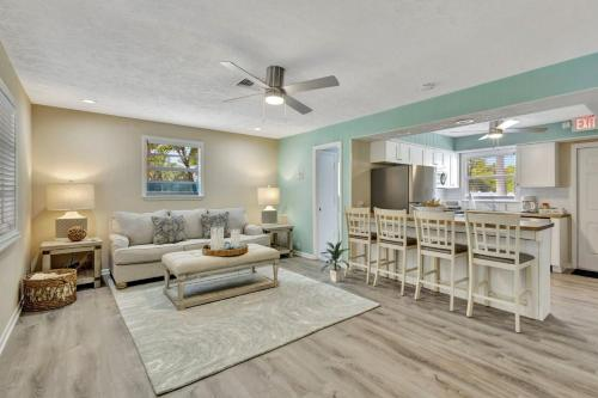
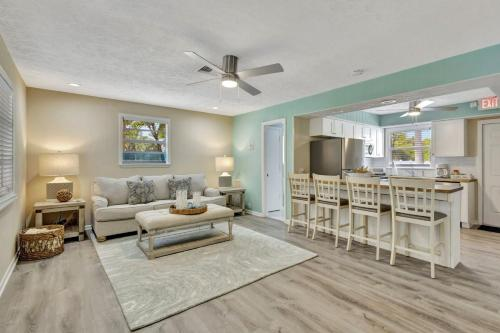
- indoor plant (334, 259)
